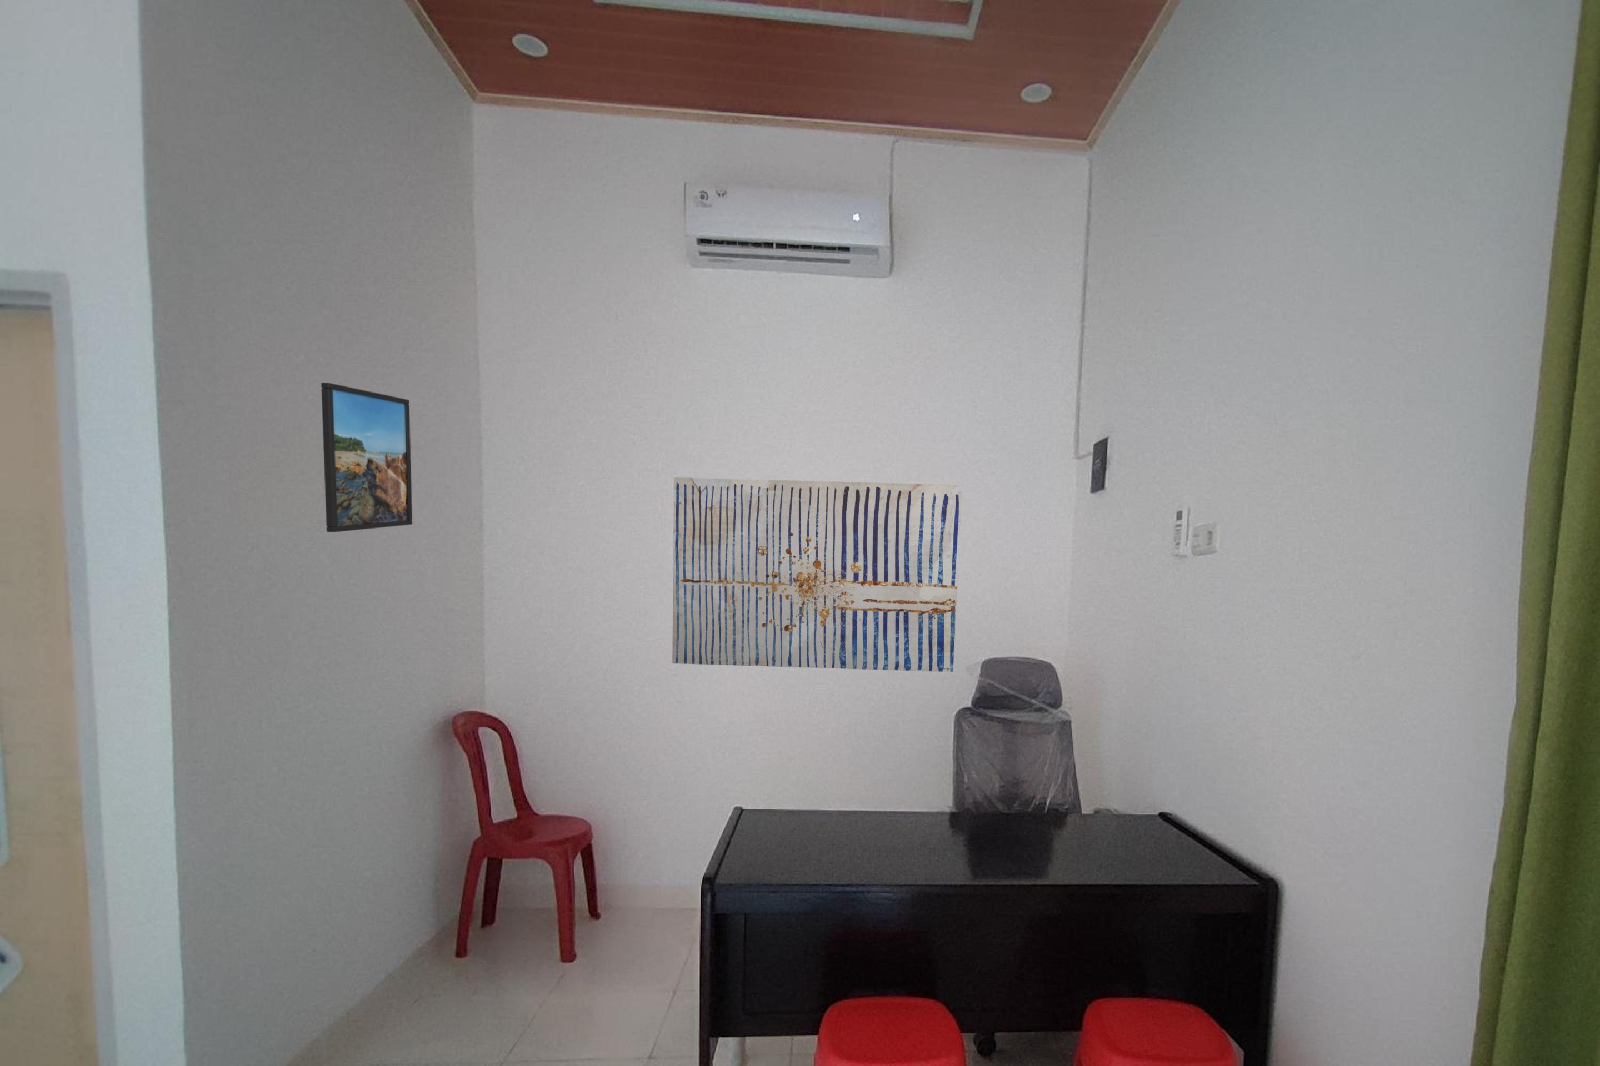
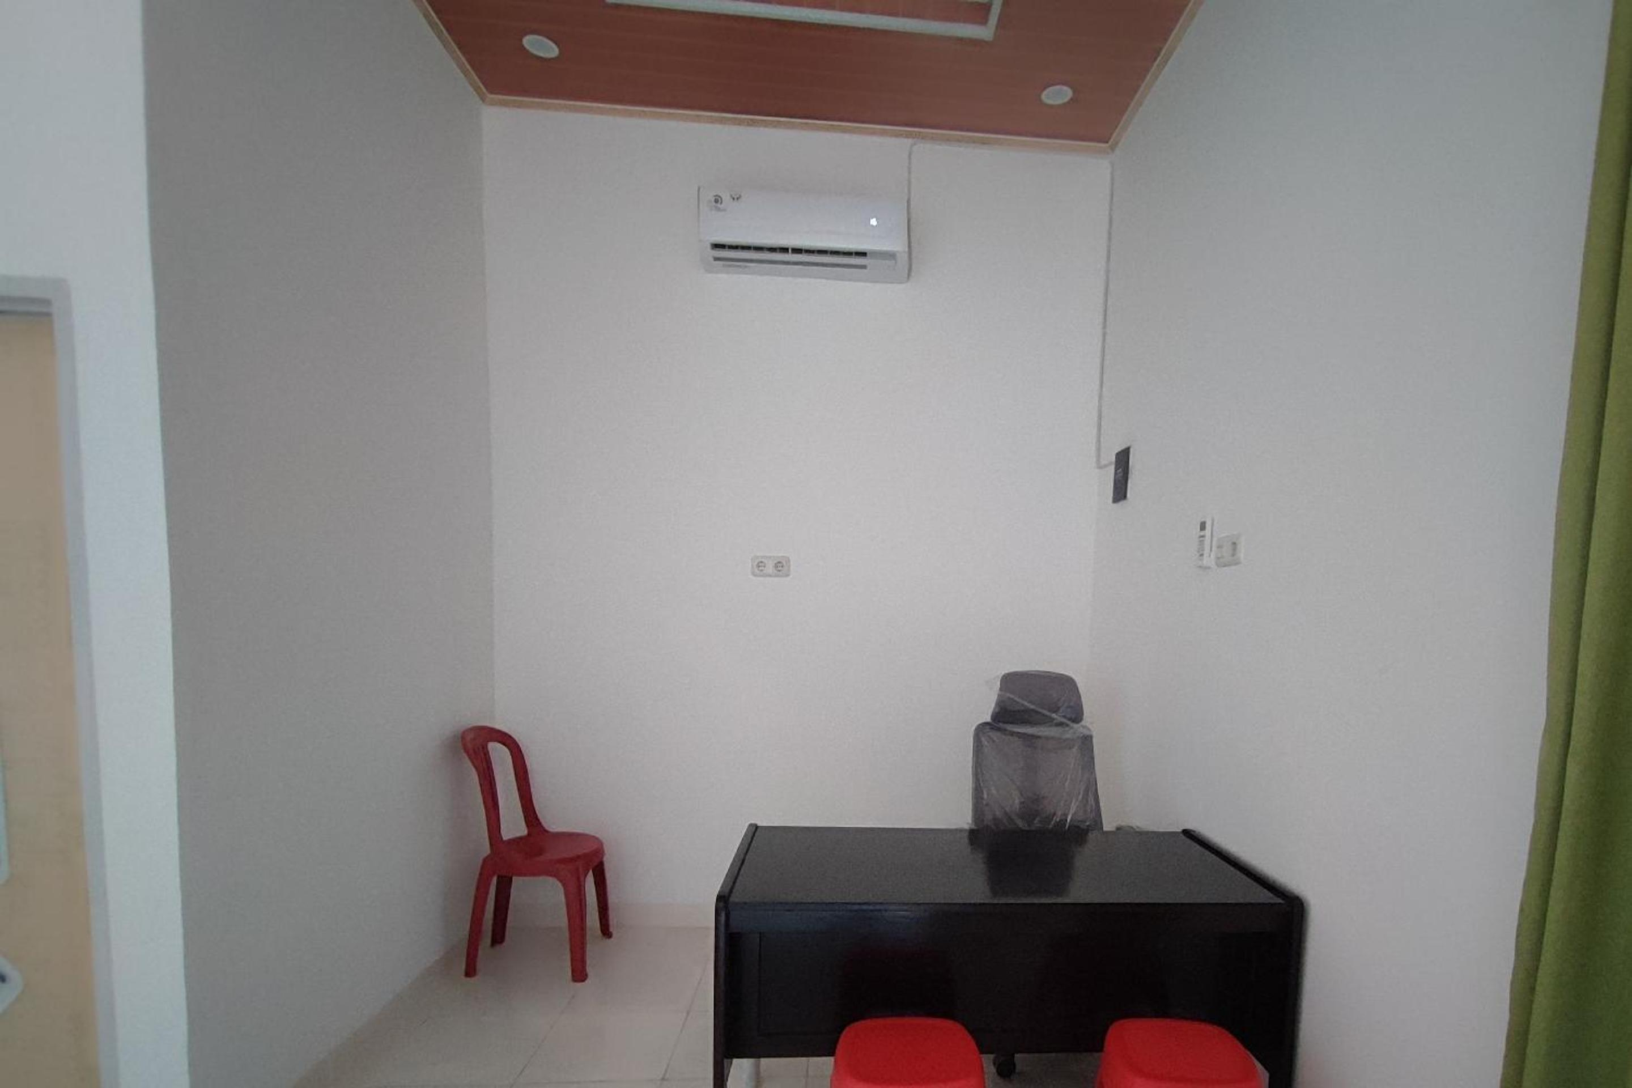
- wall art (814, 575)
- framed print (371, 460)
